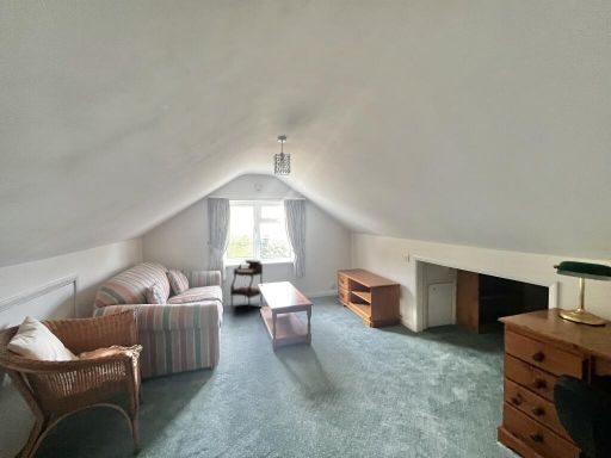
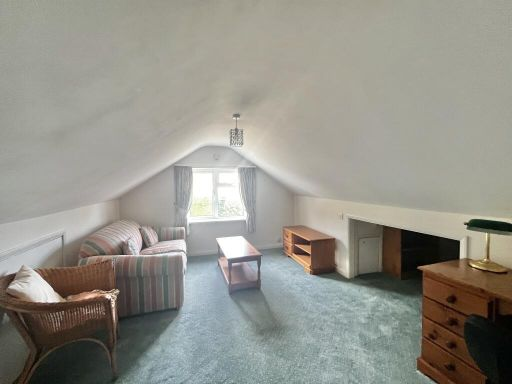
- side table (249, 284)
